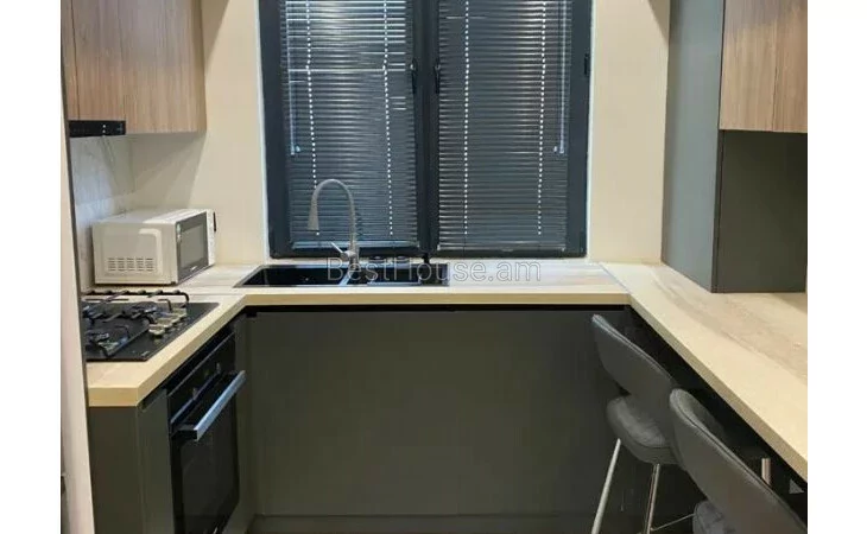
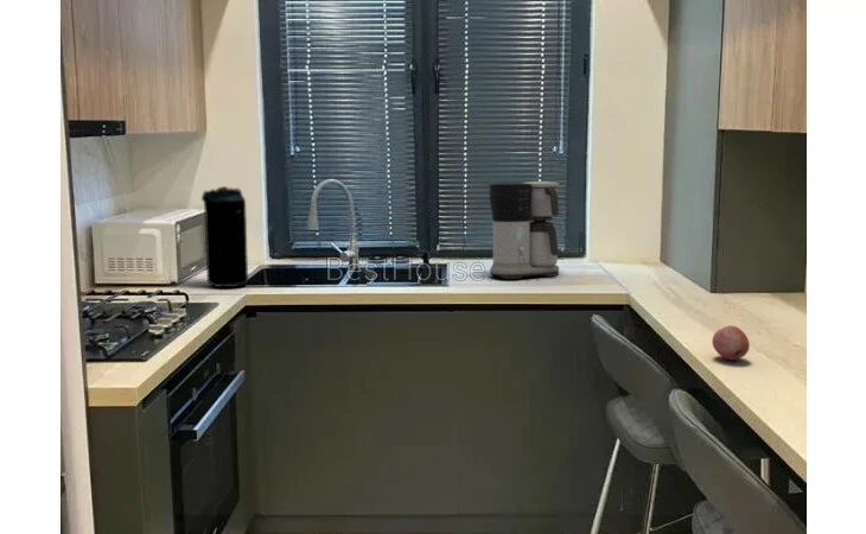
+ beverage can (225, 236)
+ fruit (731, 342)
+ coffee maker (527, 229)
